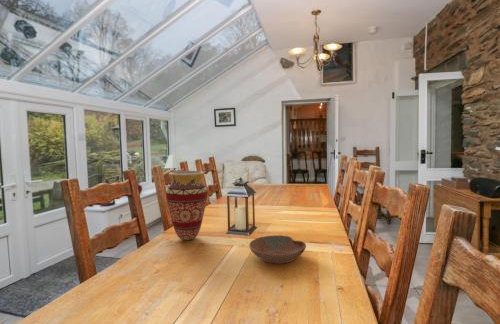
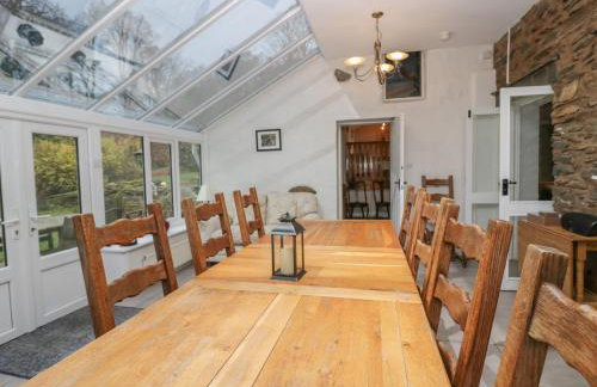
- bowl (277, 250)
- vase (187, 205)
